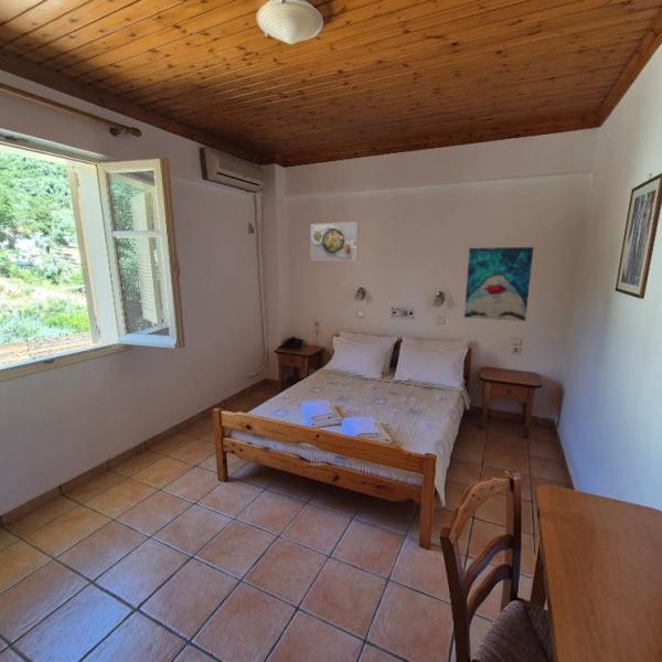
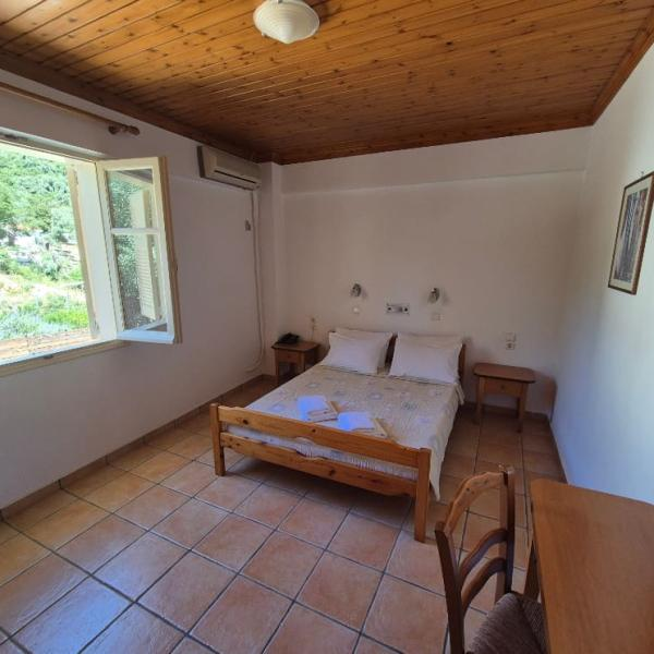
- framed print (333, 242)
- wall art (496, 284)
